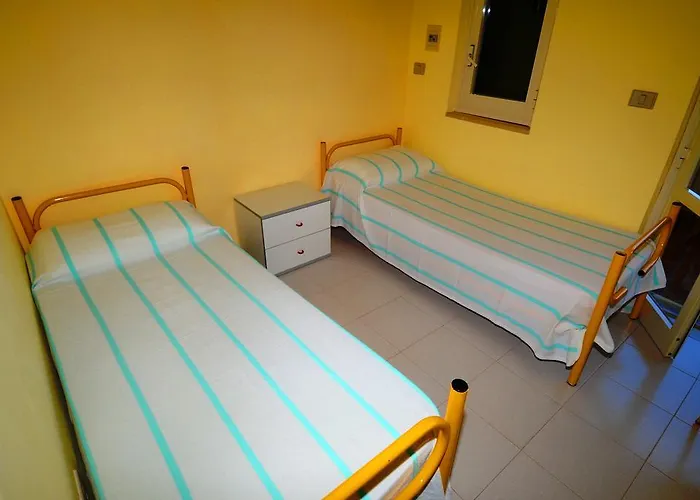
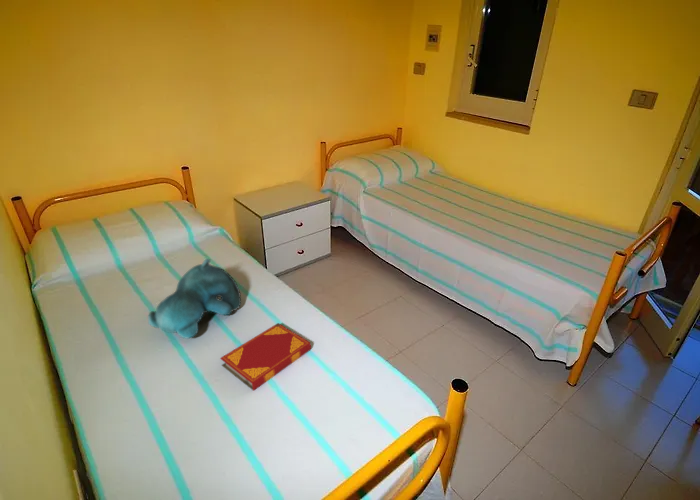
+ teddy bear (191, 294)
+ hardback book (267, 354)
